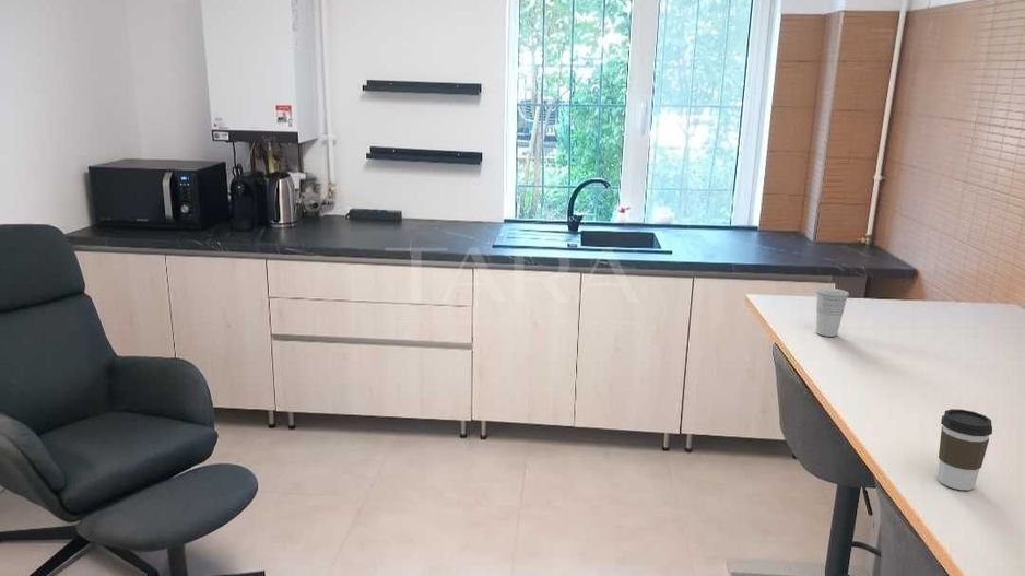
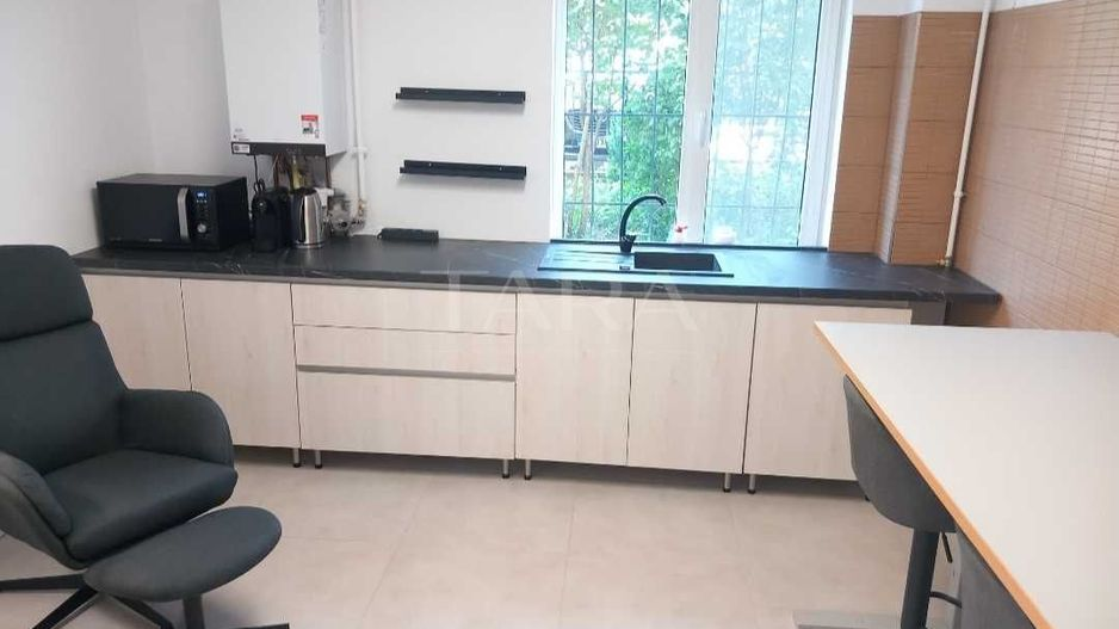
- coffee cup (962, 449)
- cup (829, 311)
